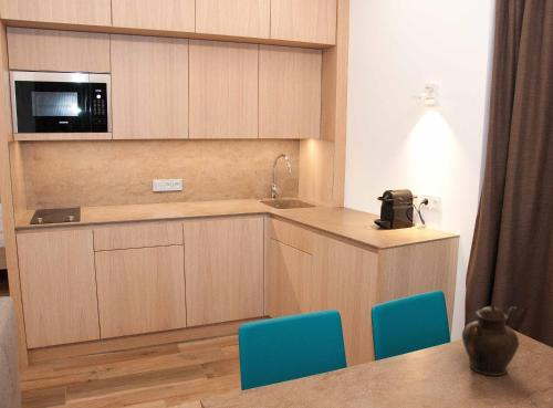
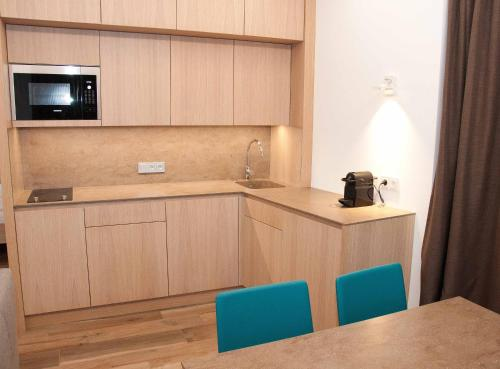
- teapot (493, 335)
